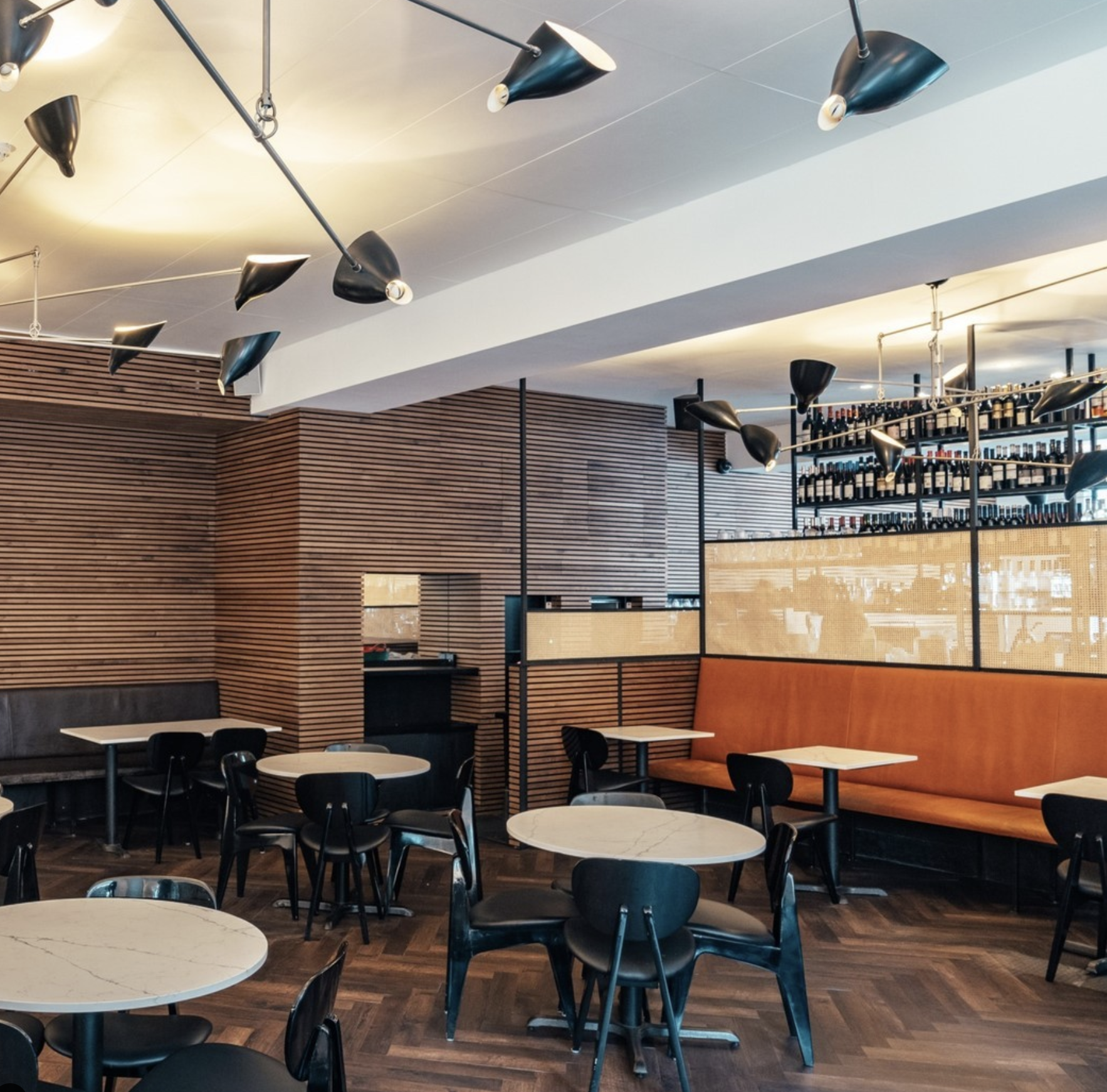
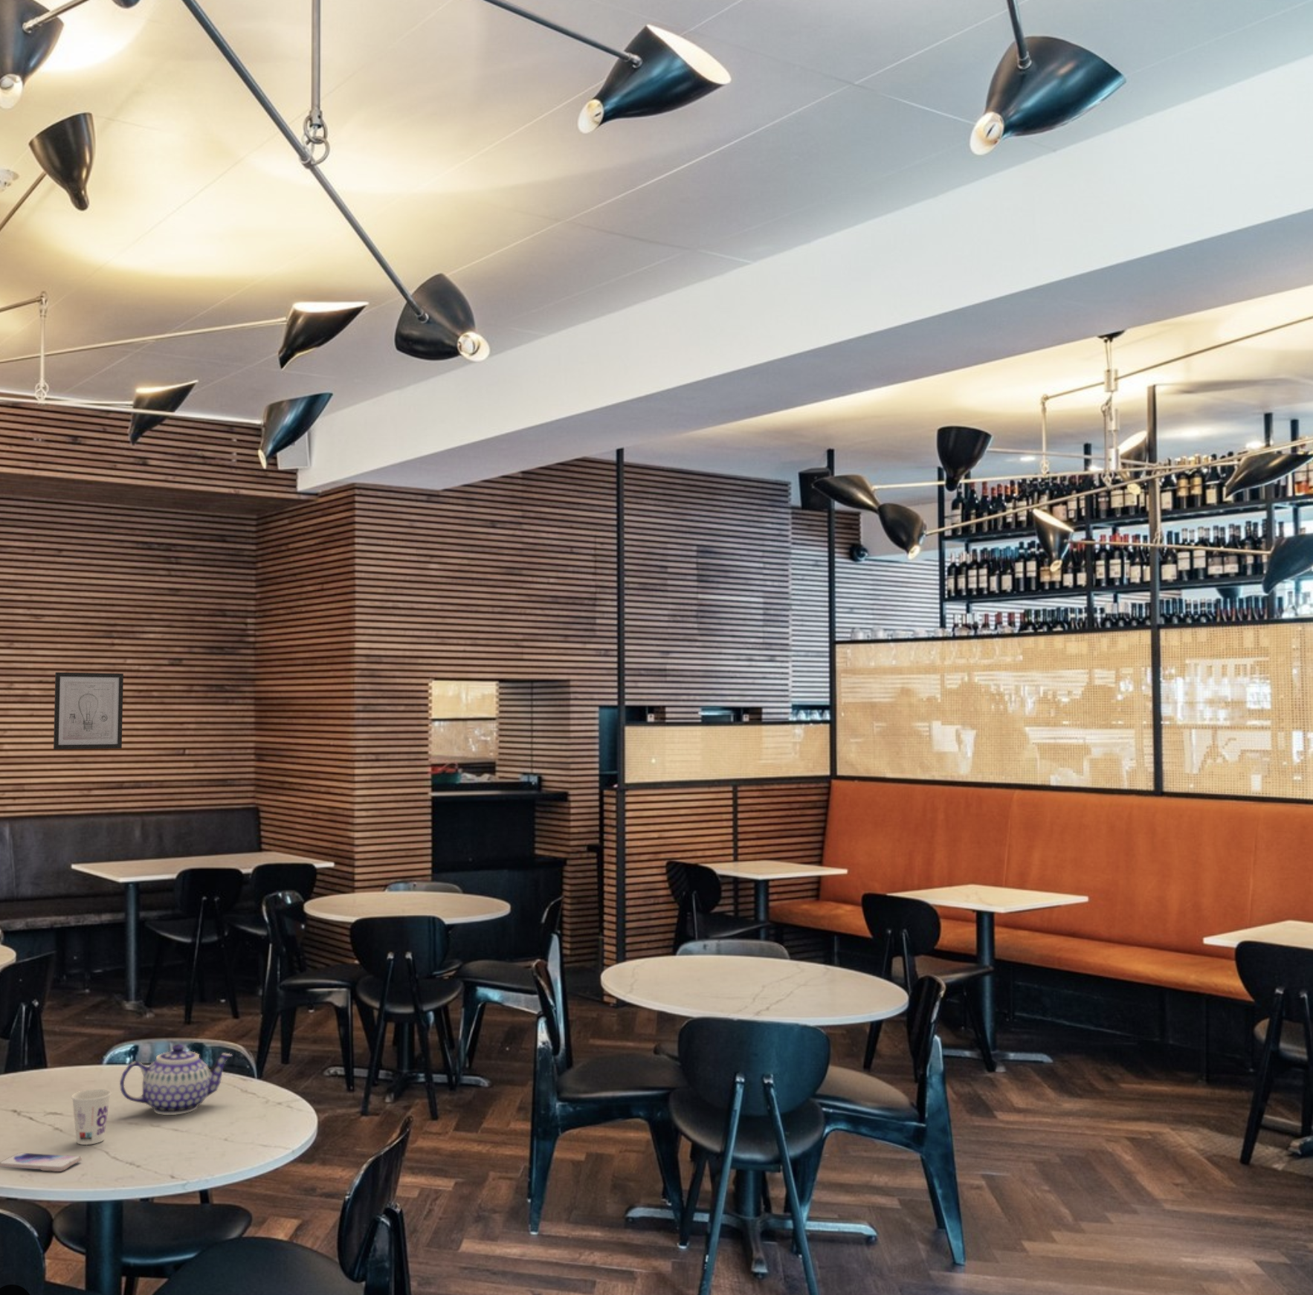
+ teapot (177, 1076)
+ smartphone (39, 1161)
+ cup (90, 1117)
+ wall art (89, 710)
